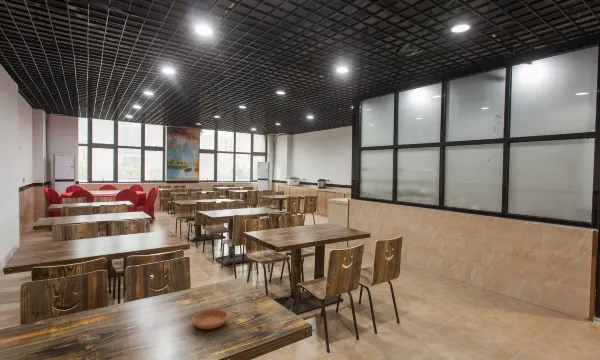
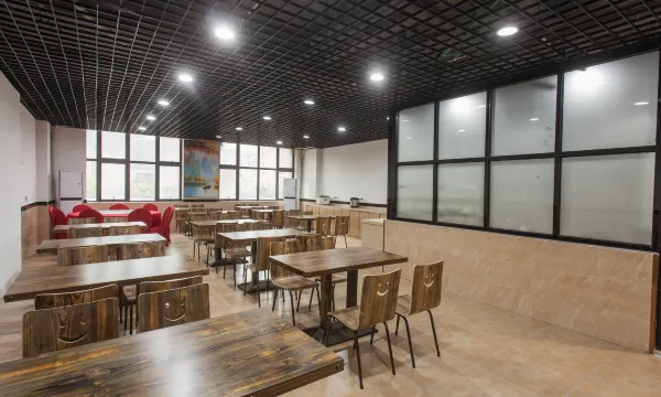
- saucer (210, 319)
